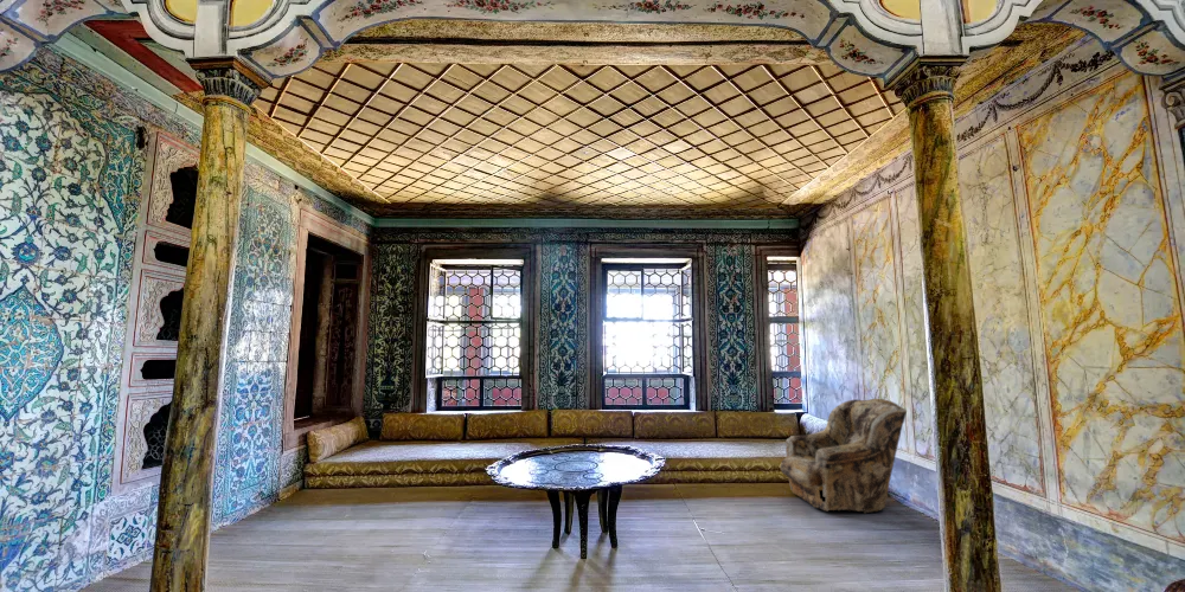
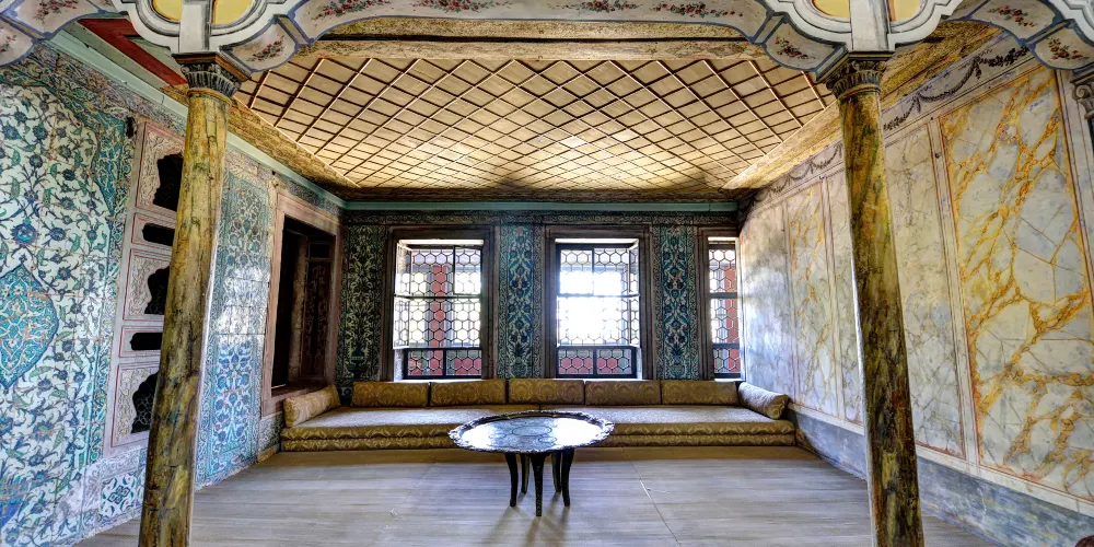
- armchair (841, 449)
